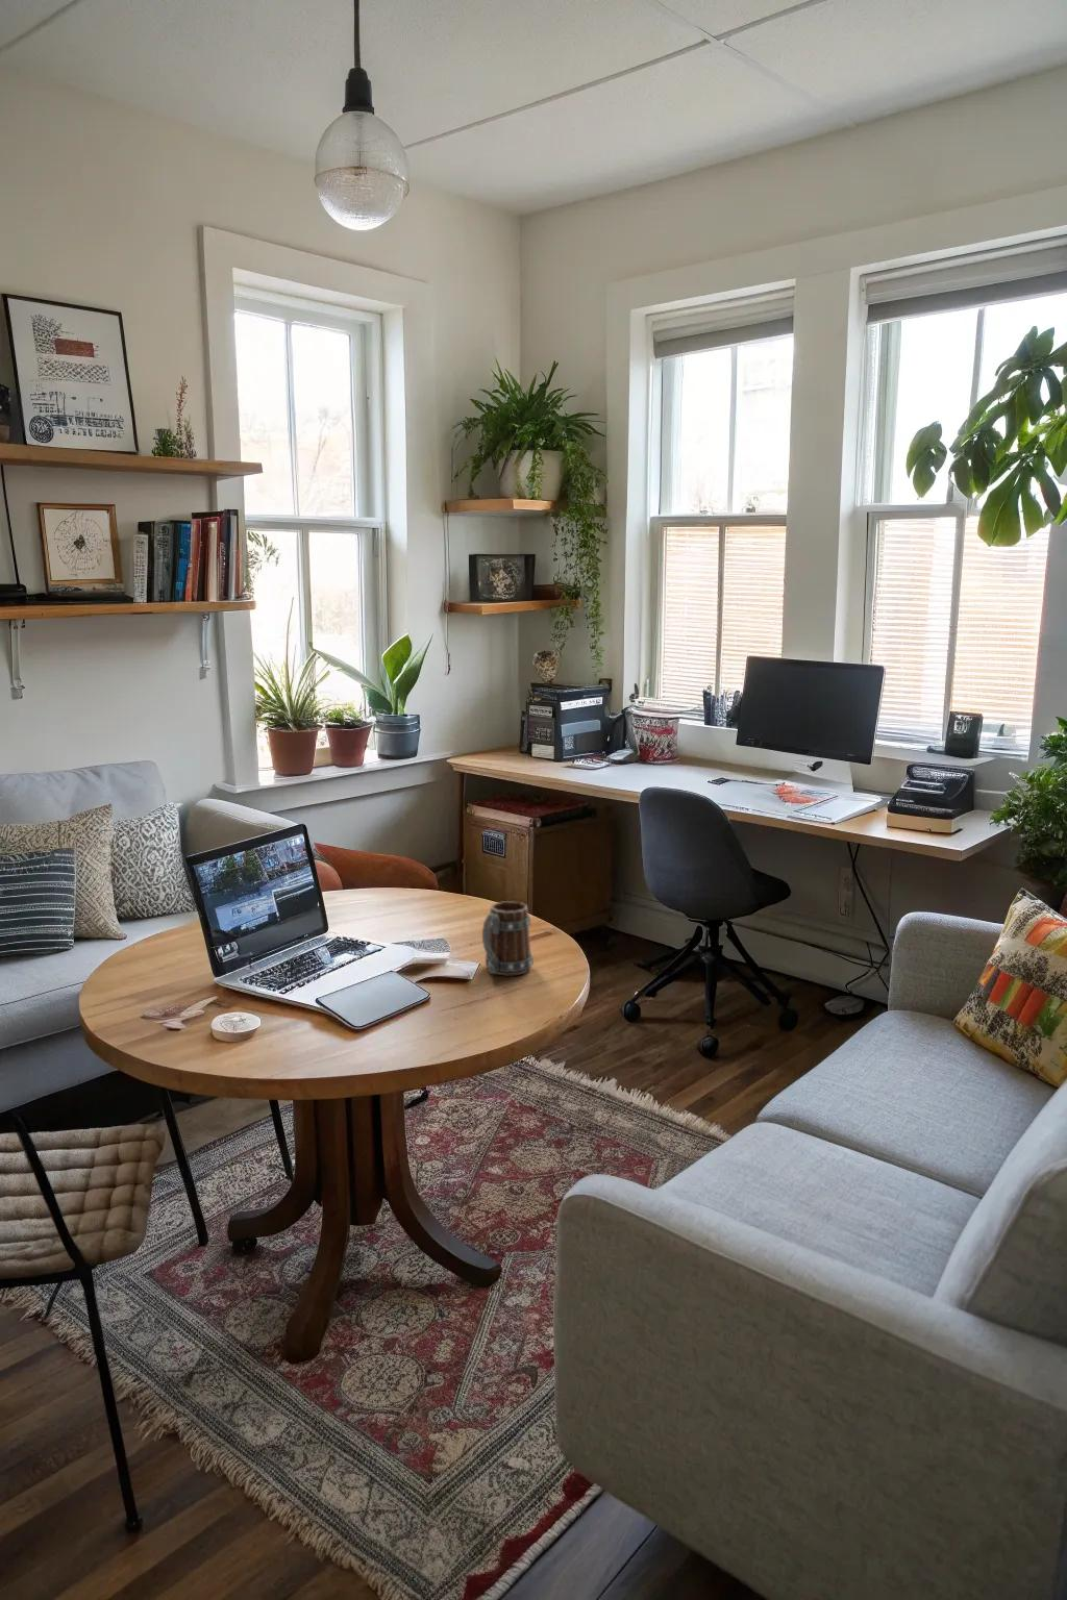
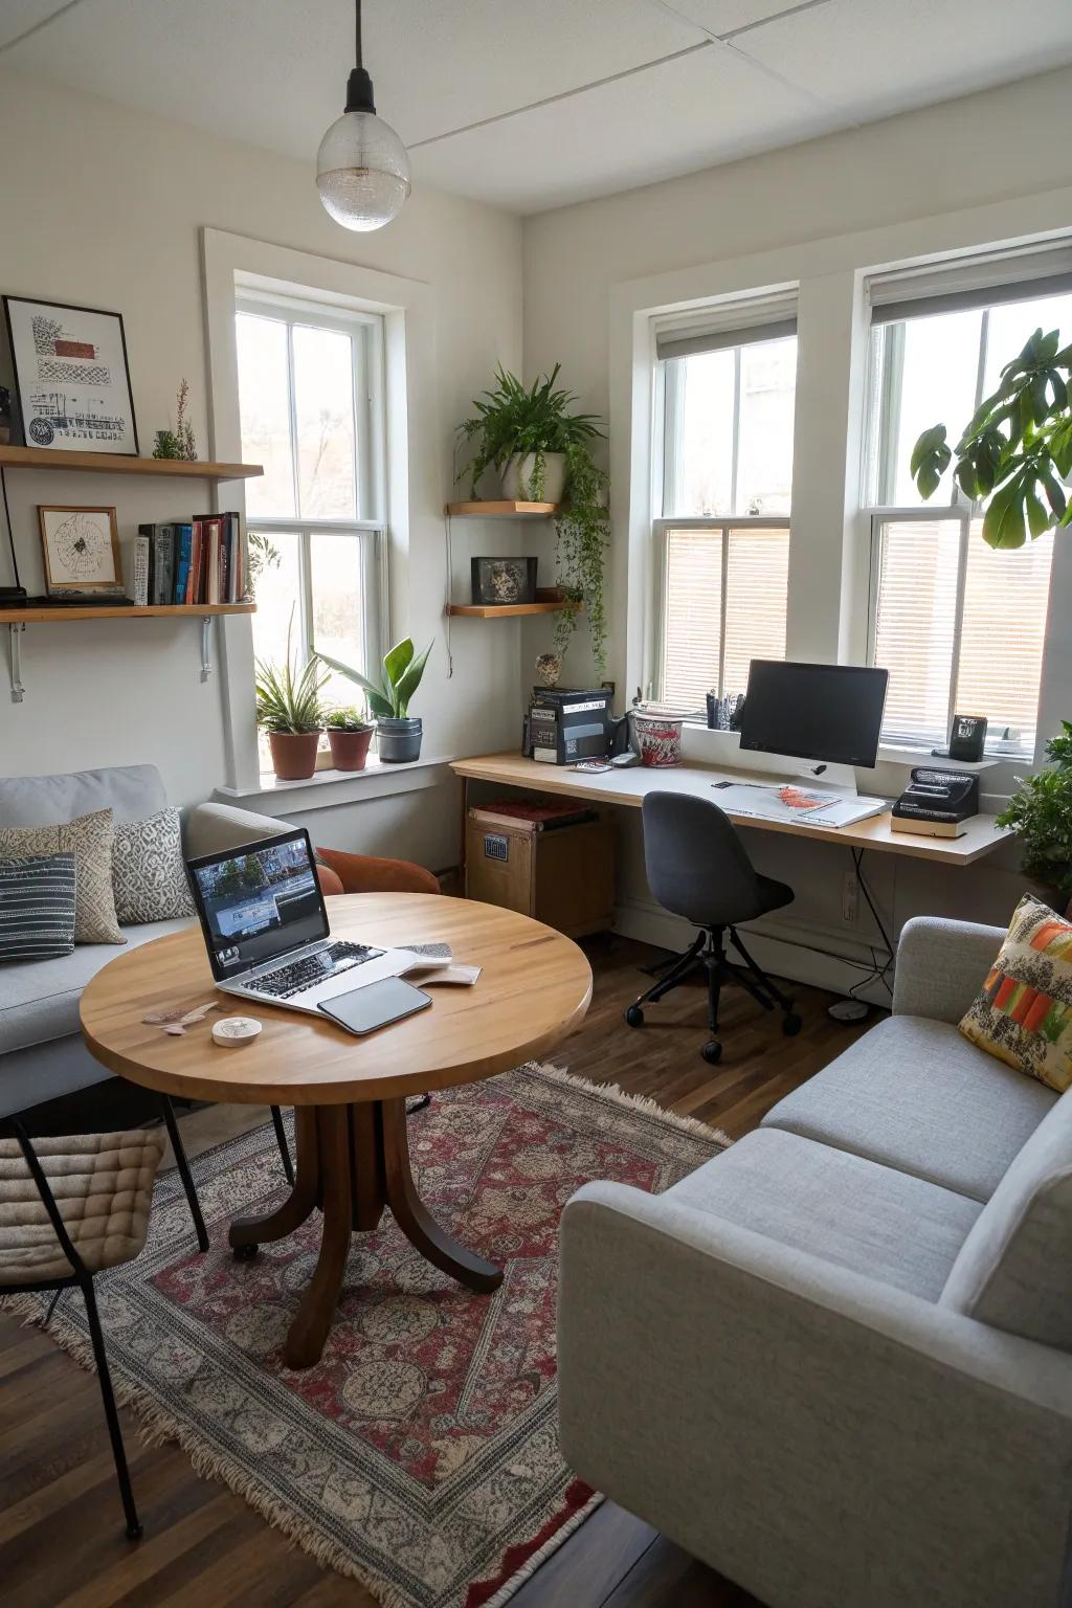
- mug (504, 939)
